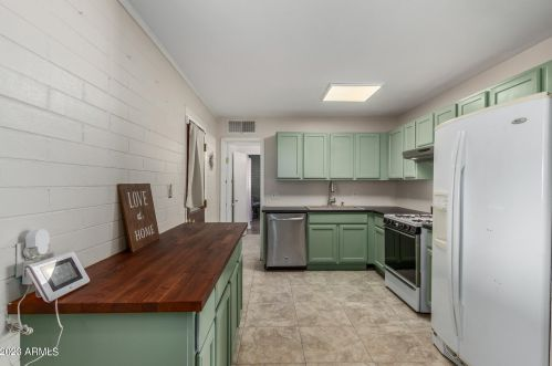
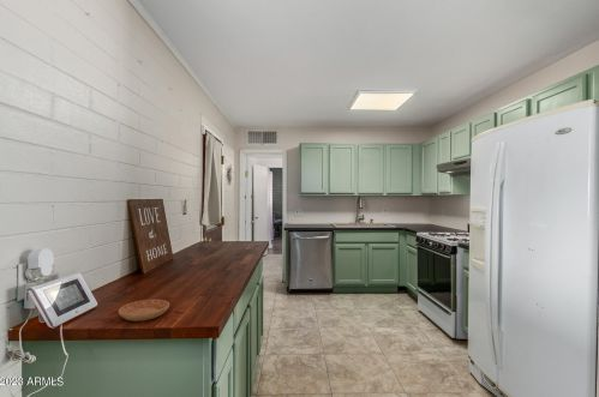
+ saucer (144, 309)
